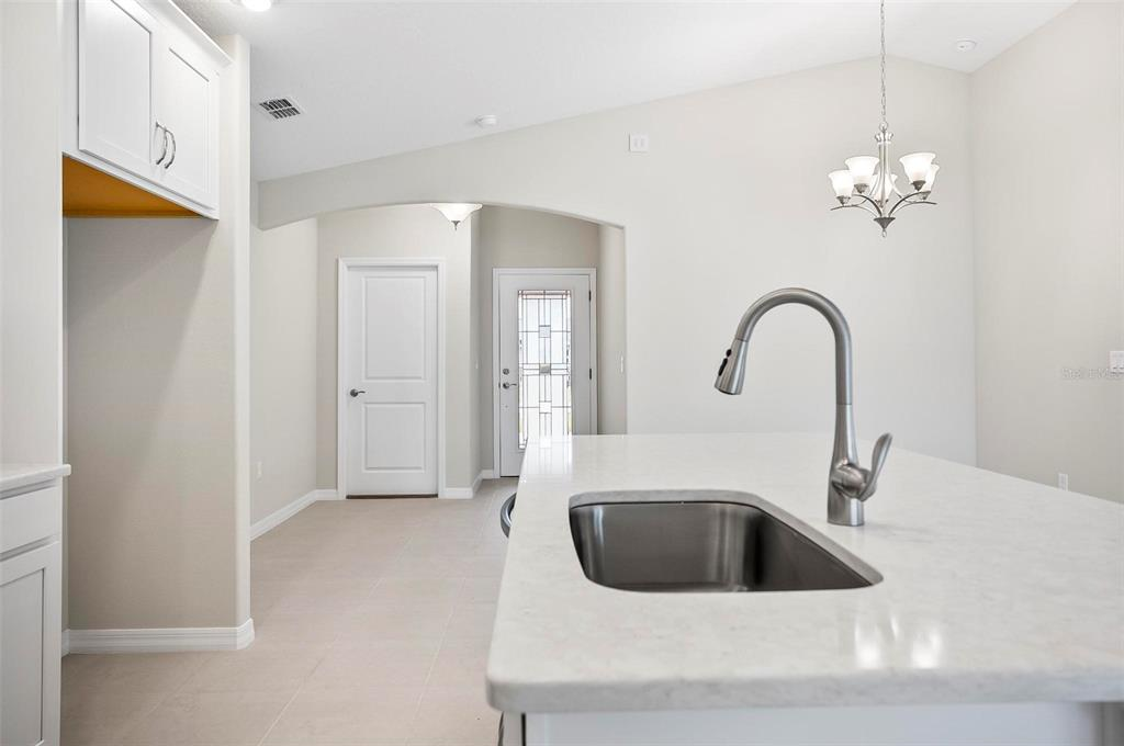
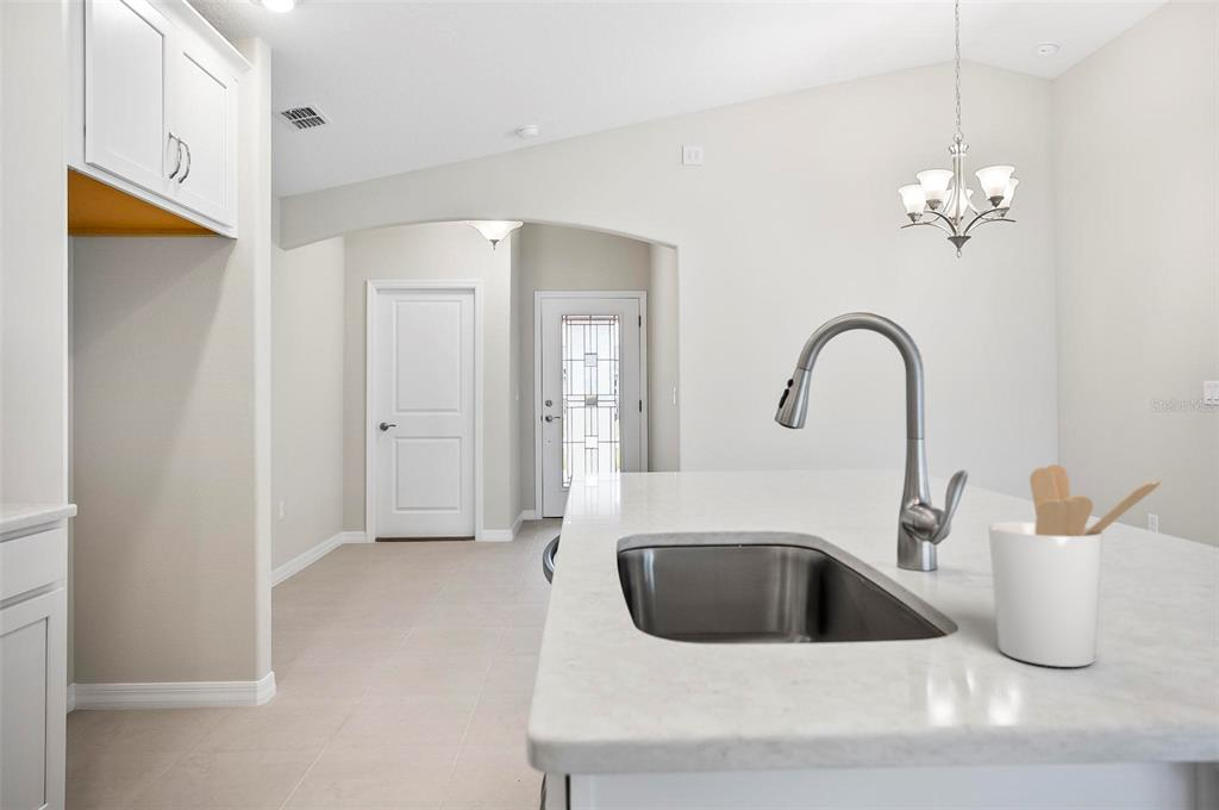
+ utensil holder (1075, 562)
